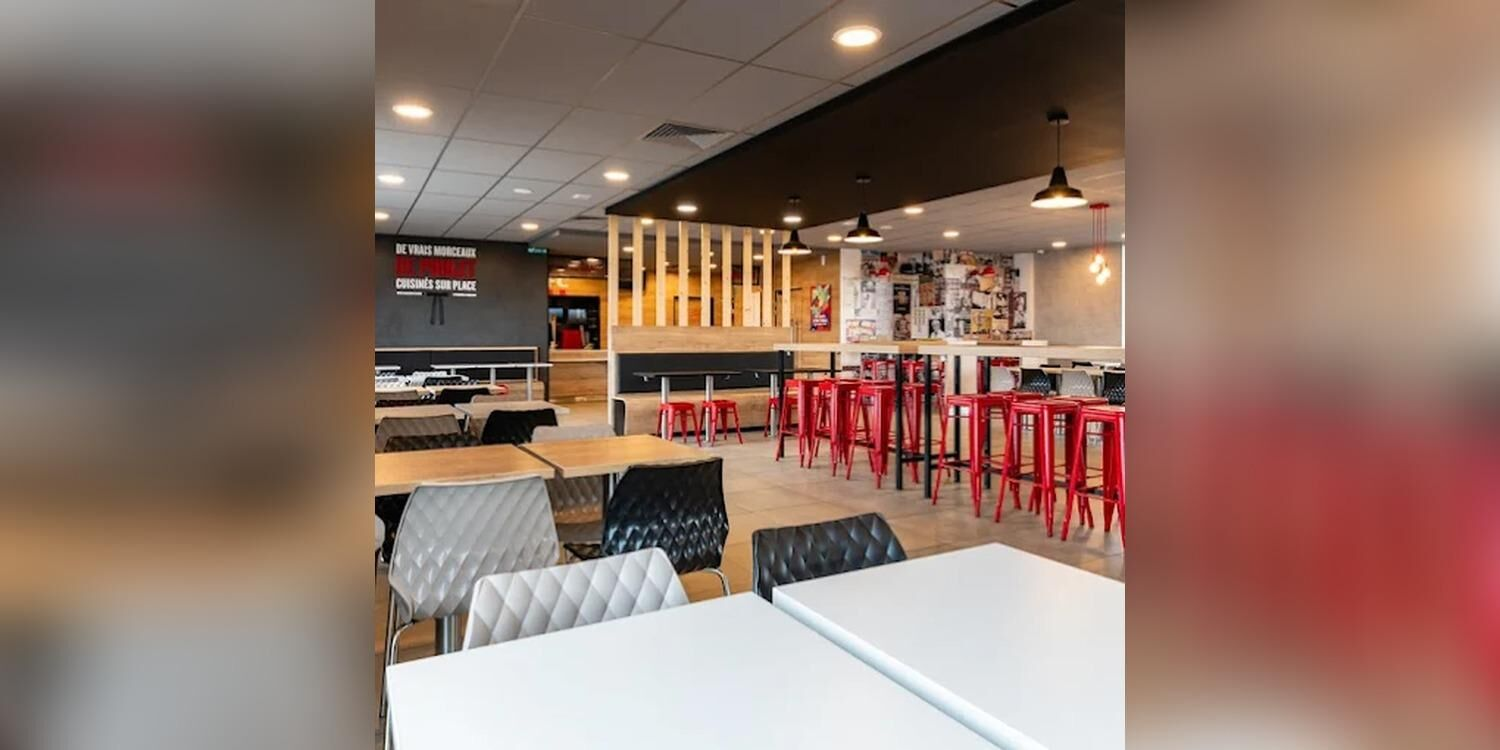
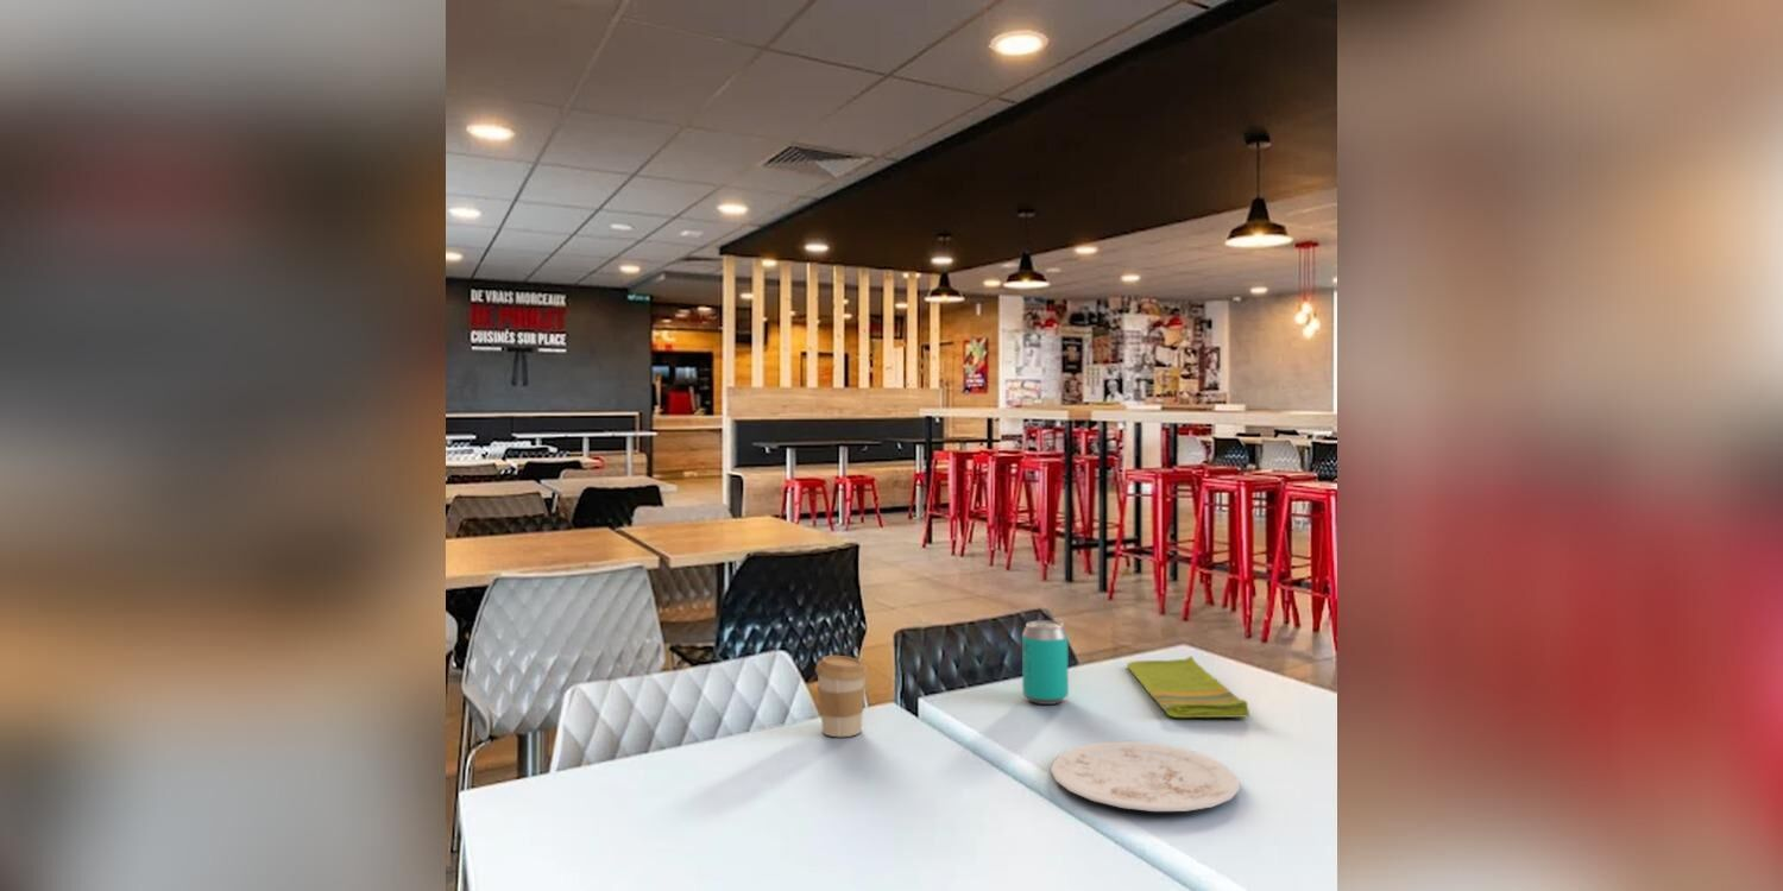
+ dish towel (1182, 683)
+ coffee cup (842, 694)
+ beverage can (1045, 662)
+ plate (1142, 776)
